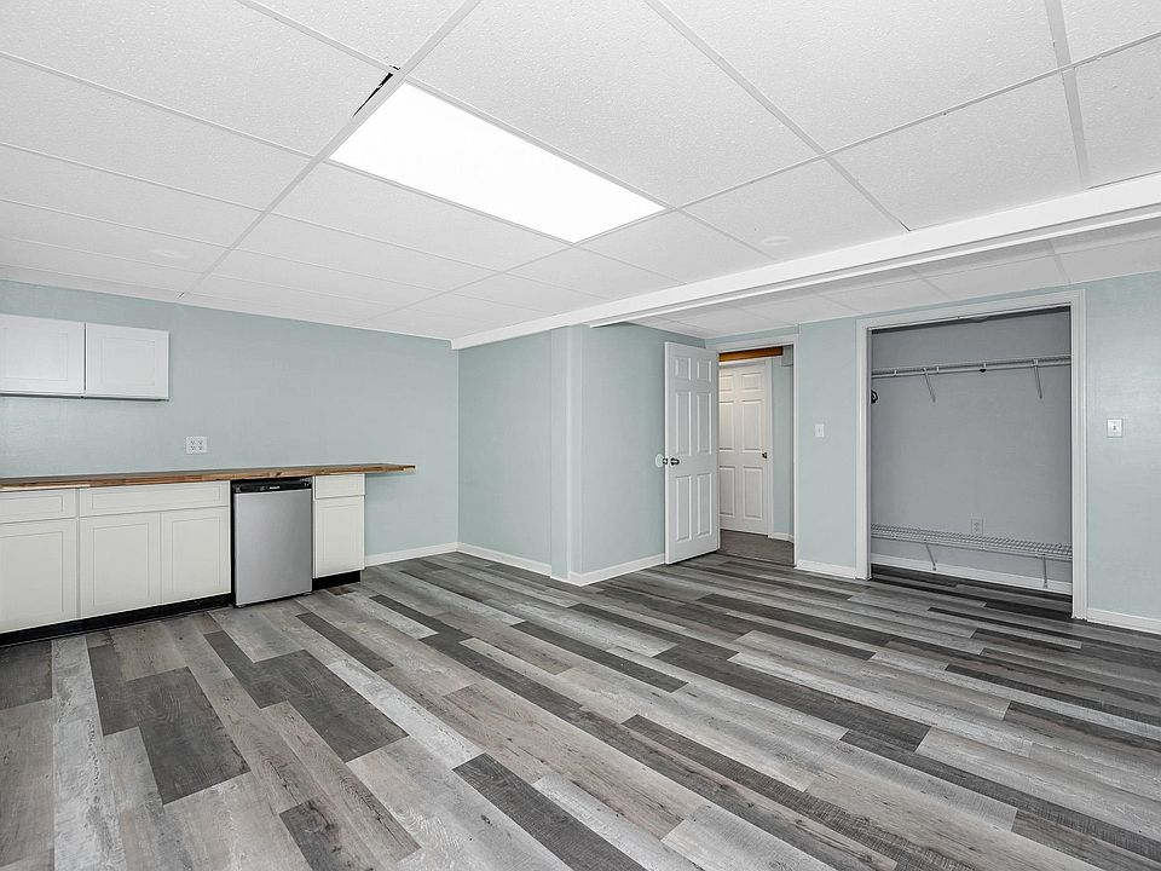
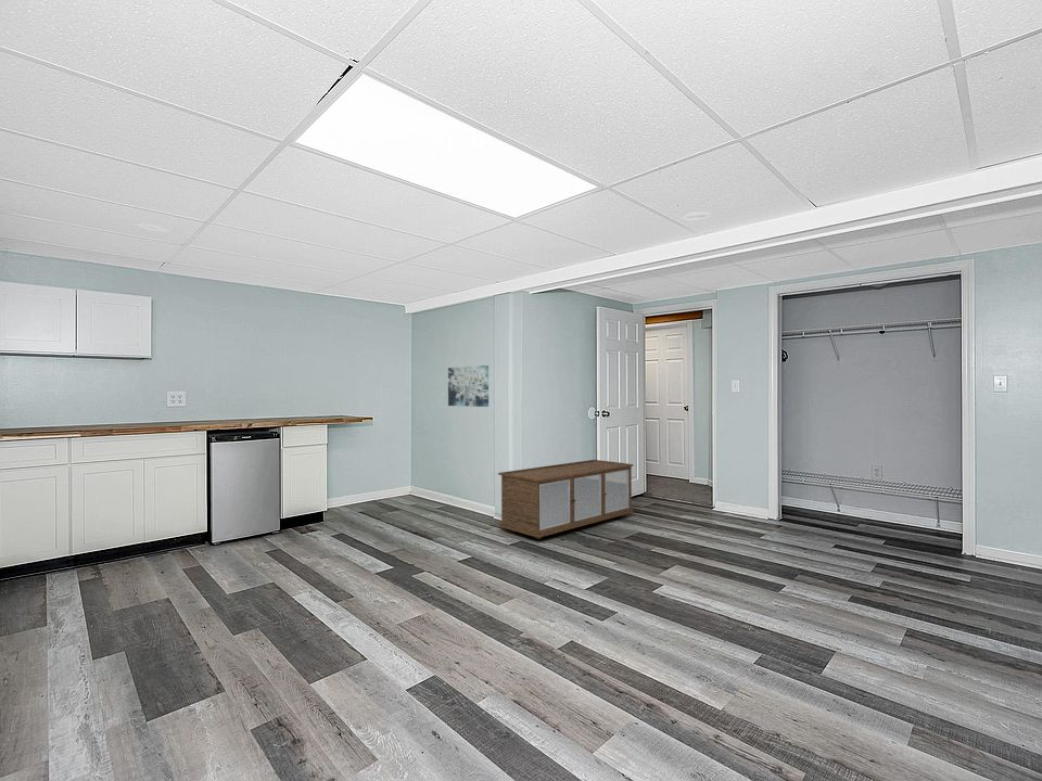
+ storage cabinet (569, 496)
+ wall art (467, 386)
